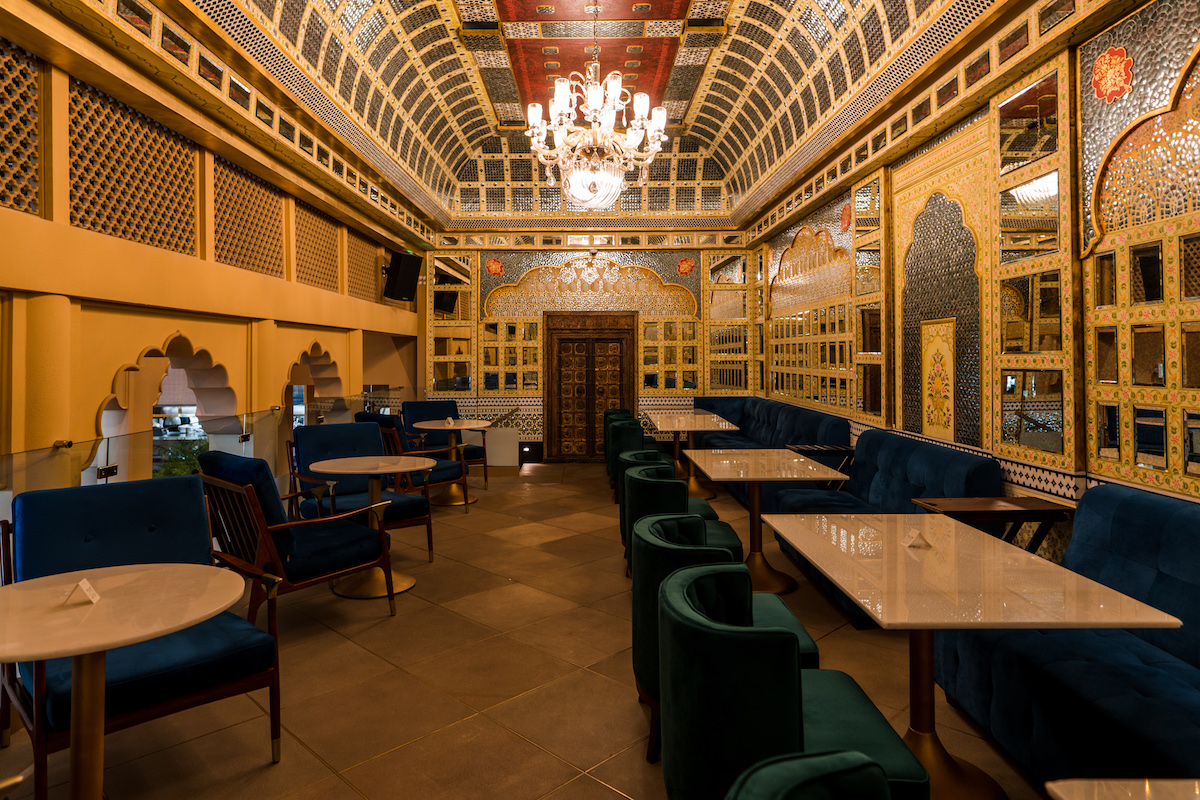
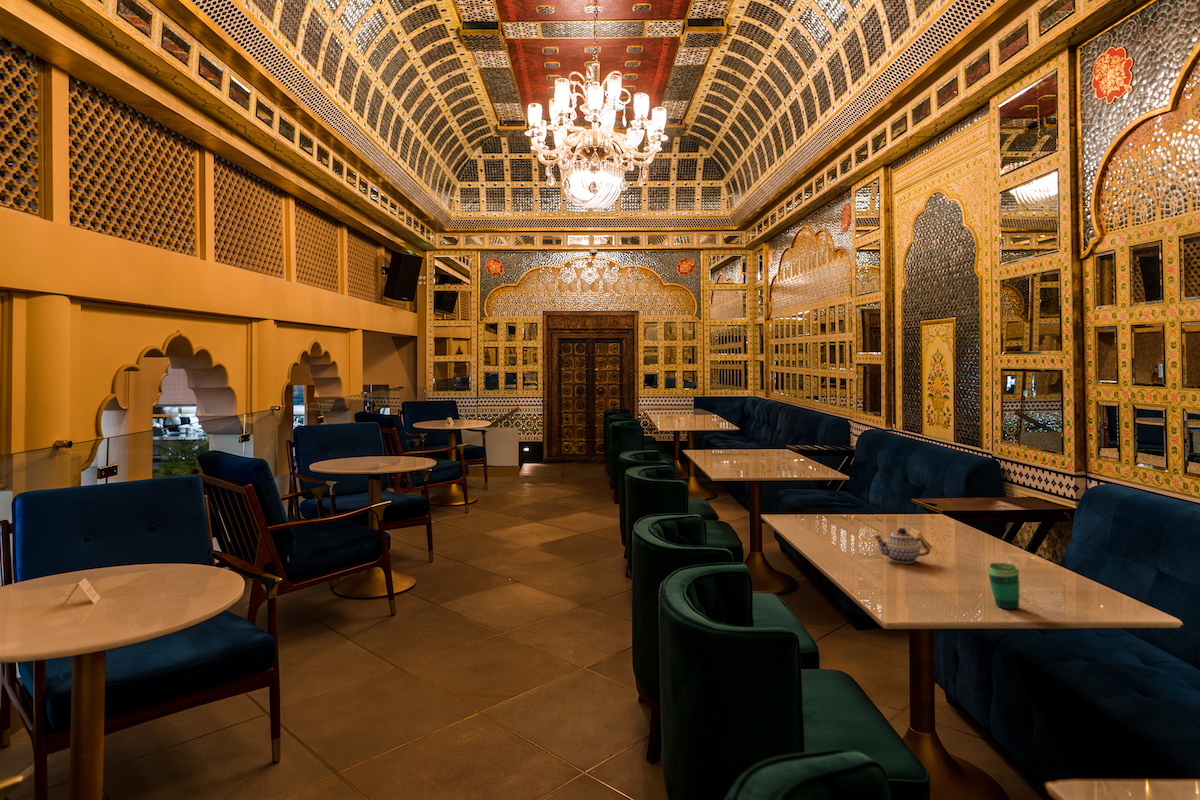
+ cup (1003, 585)
+ teapot (901, 544)
